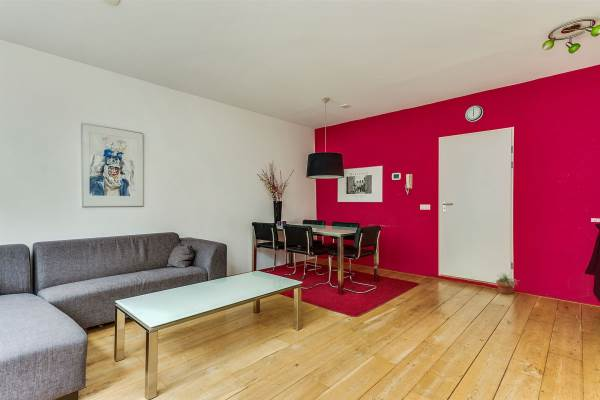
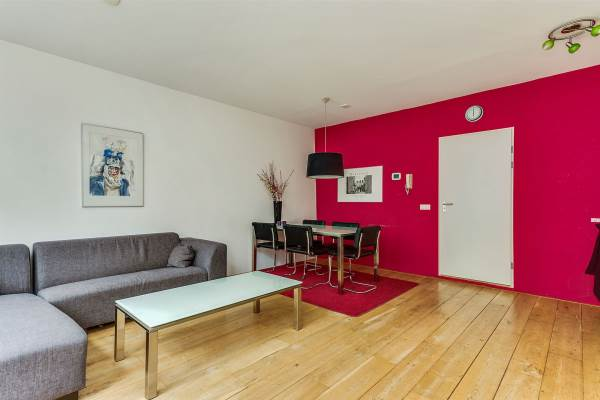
- potted plant (505, 282)
